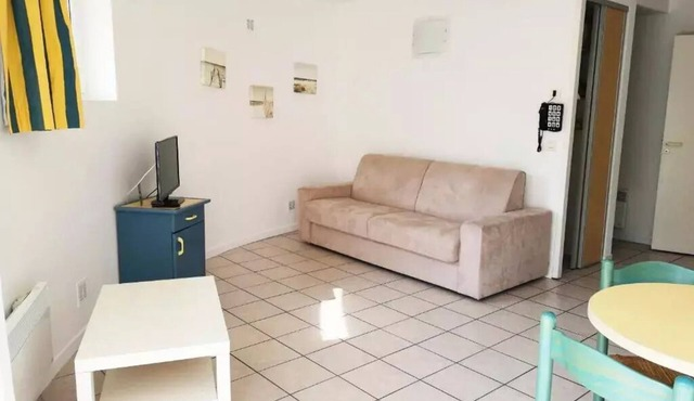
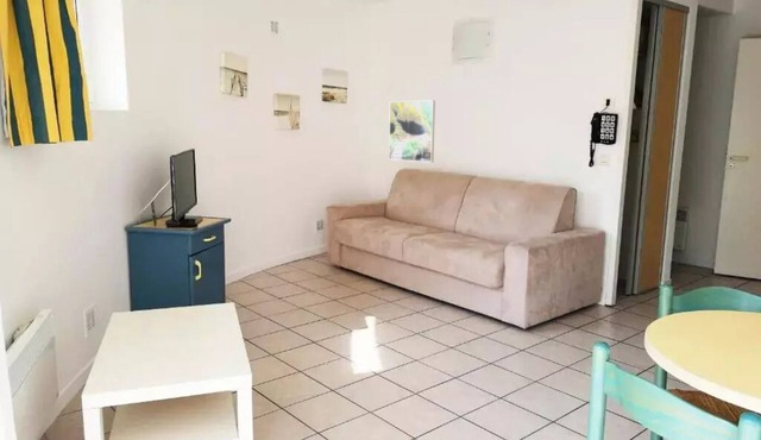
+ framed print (410, 131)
